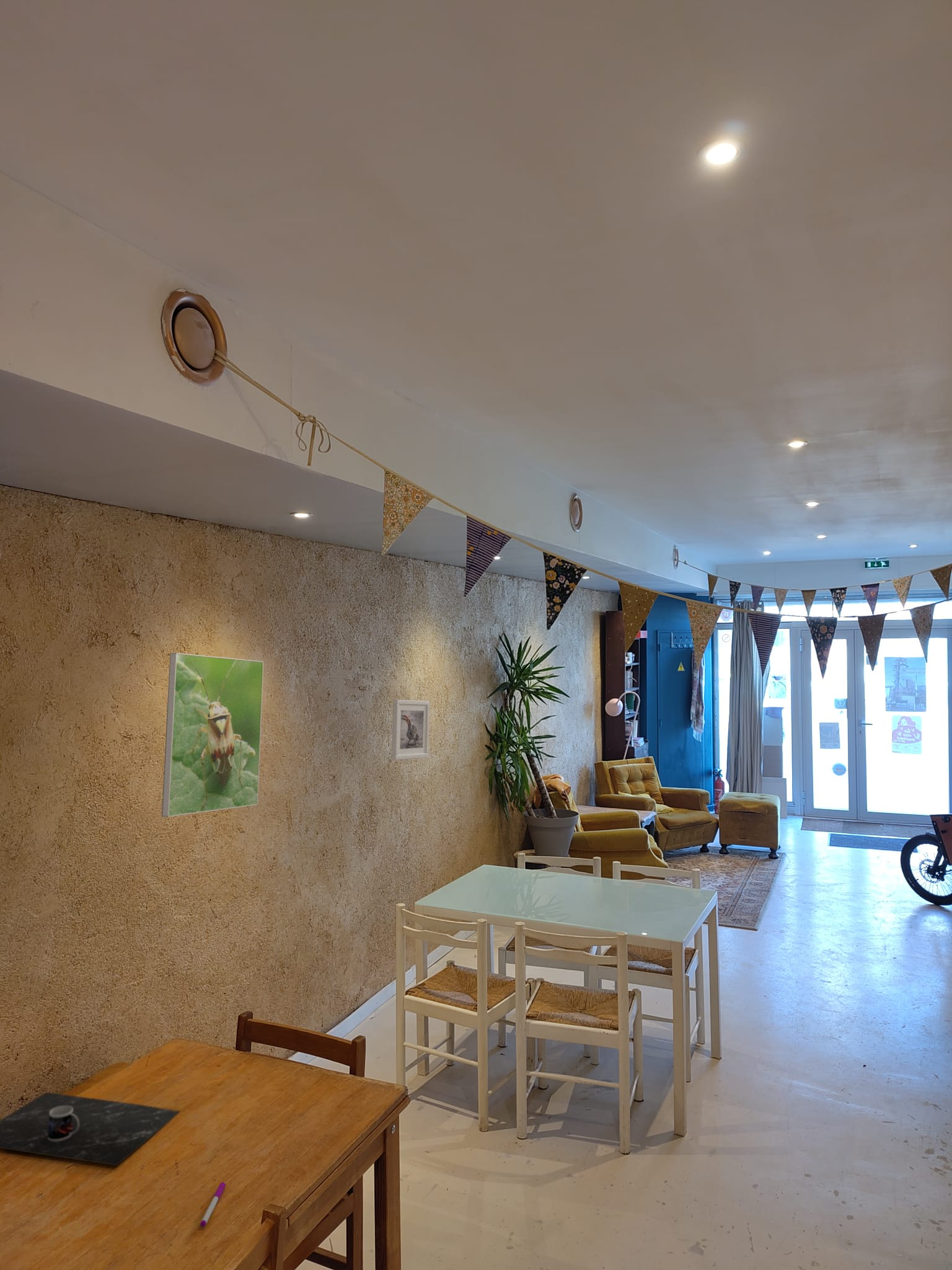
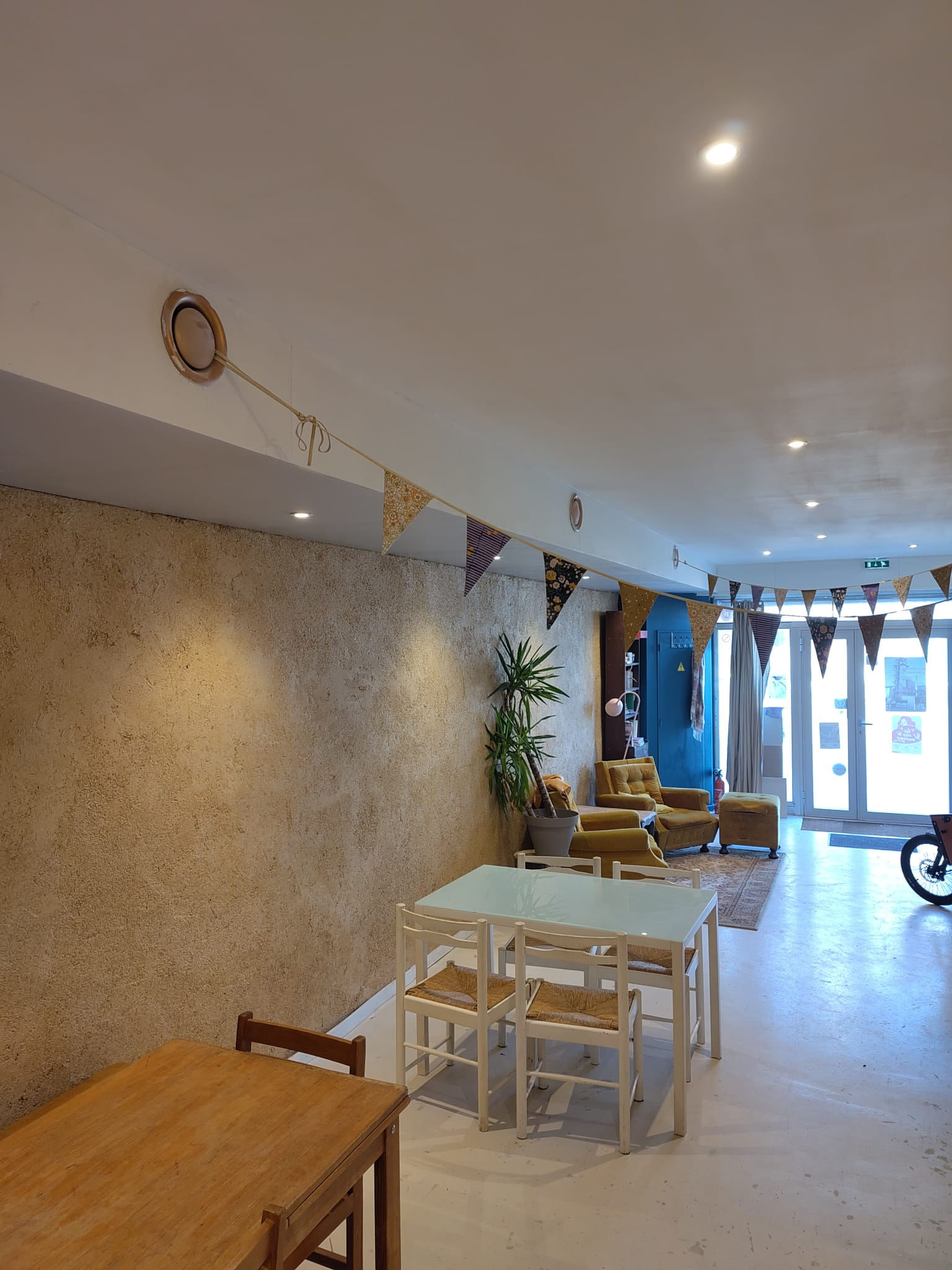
- placemat (79, 1113)
- pen (213, 1204)
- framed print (411, 729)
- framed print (216, 733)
